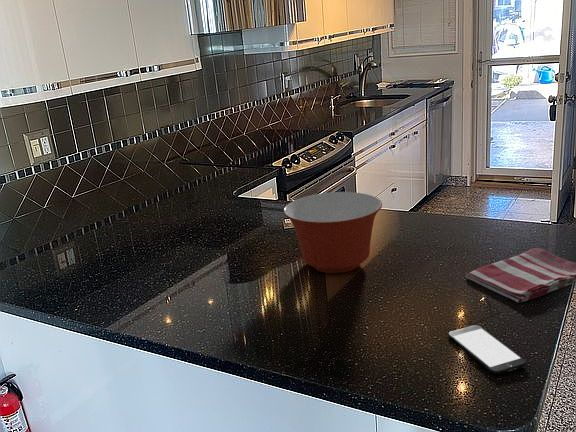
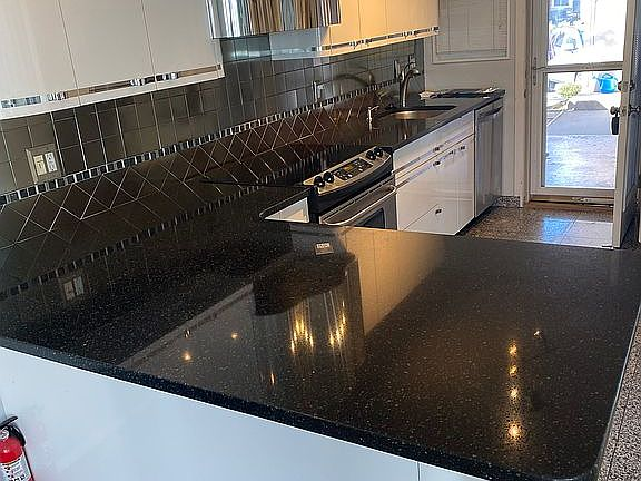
- mixing bowl (334, 235)
- smartphone (485, 348)
- dish towel (527, 272)
